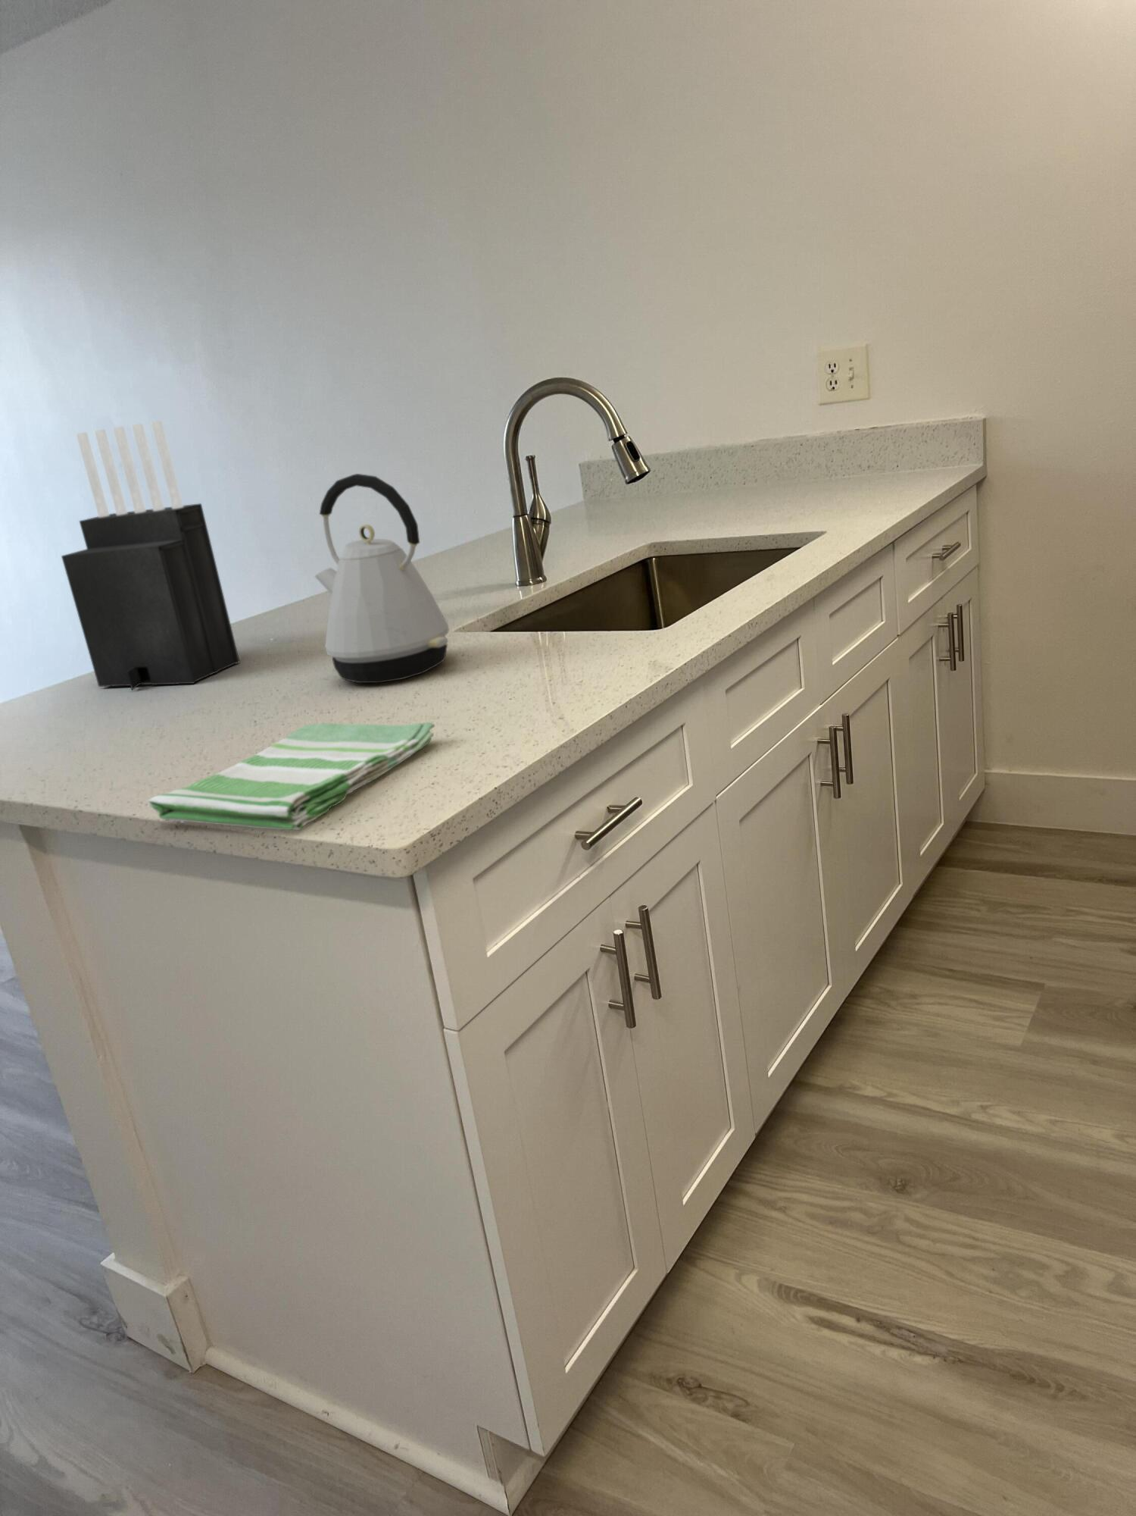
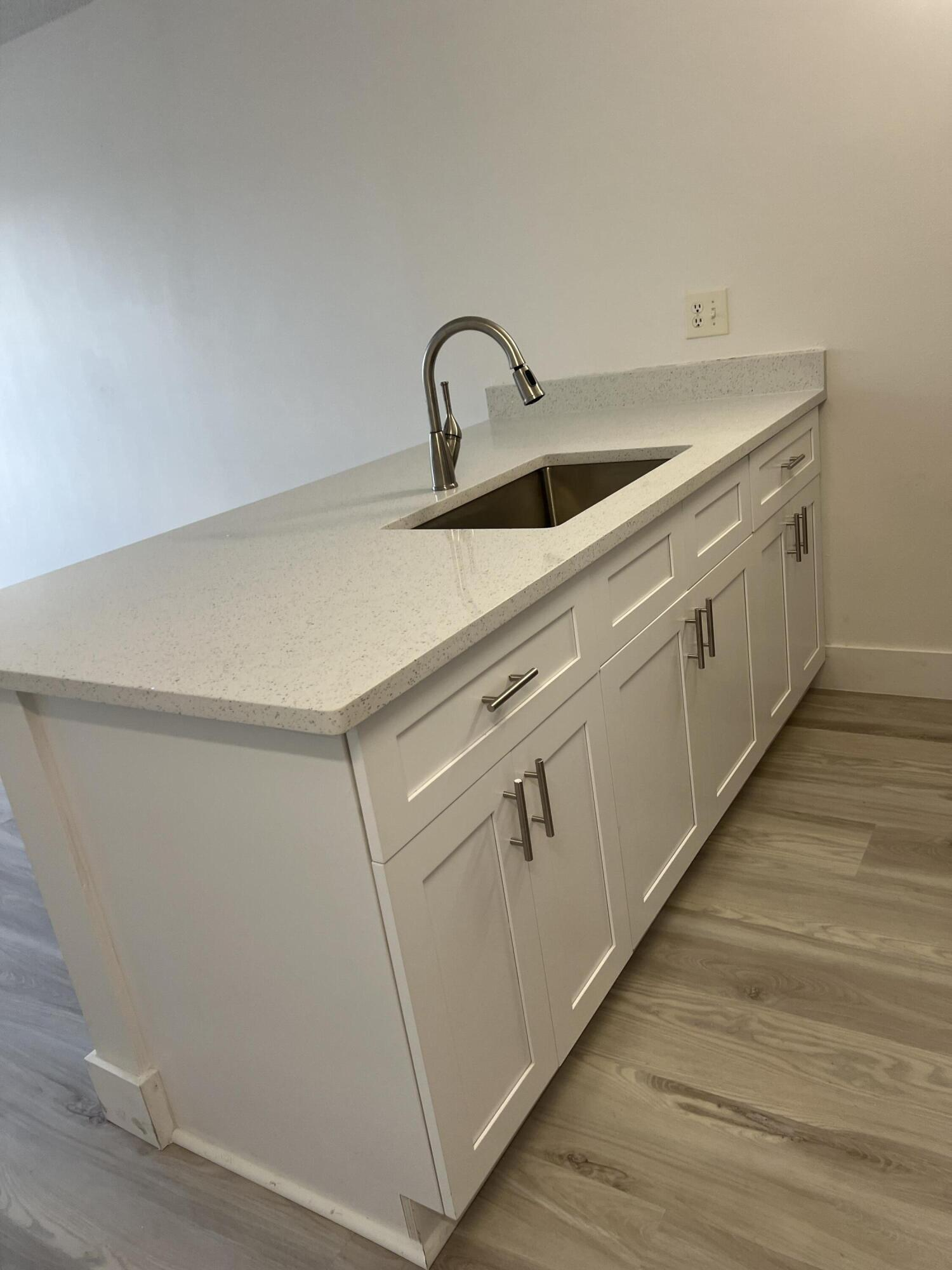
- dish towel (298, 768)
- knife block (132, 557)
- kettle (372, 574)
